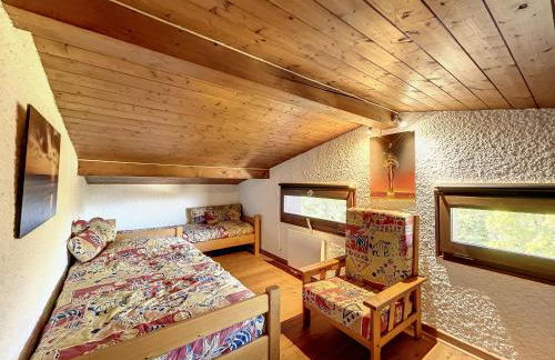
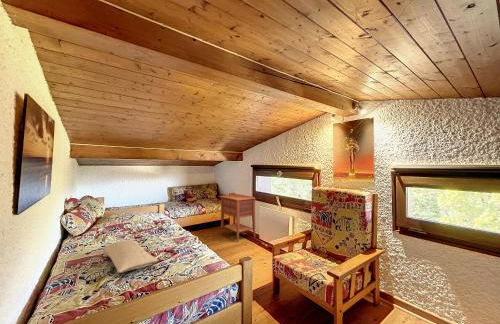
+ nightstand (237, 216)
+ pillow (128, 253)
